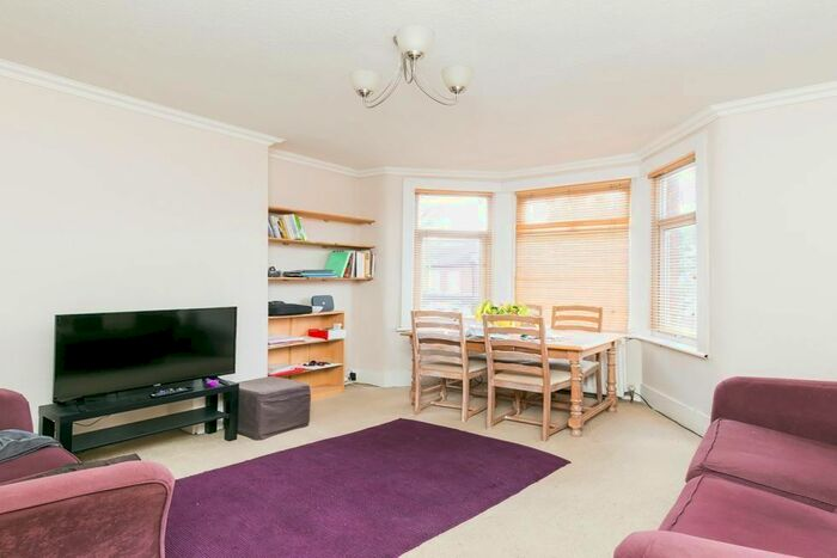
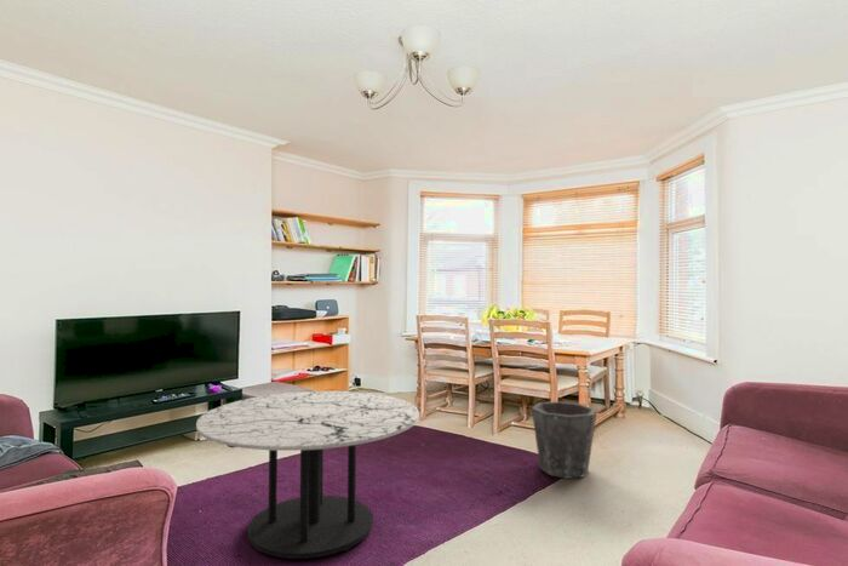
+ waste bin (563, 439)
+ coffee table (313, 470)
